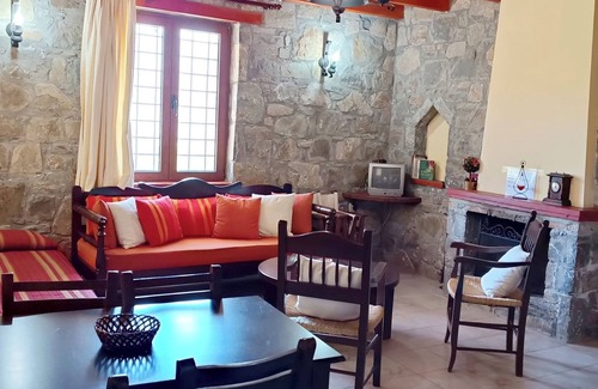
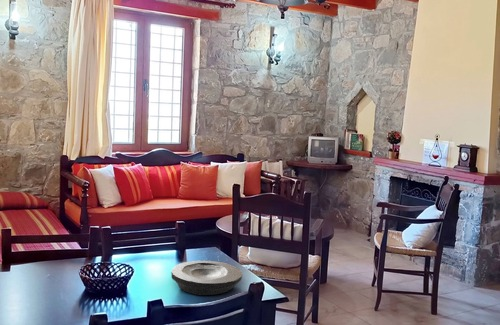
+ plate (206, 279)
